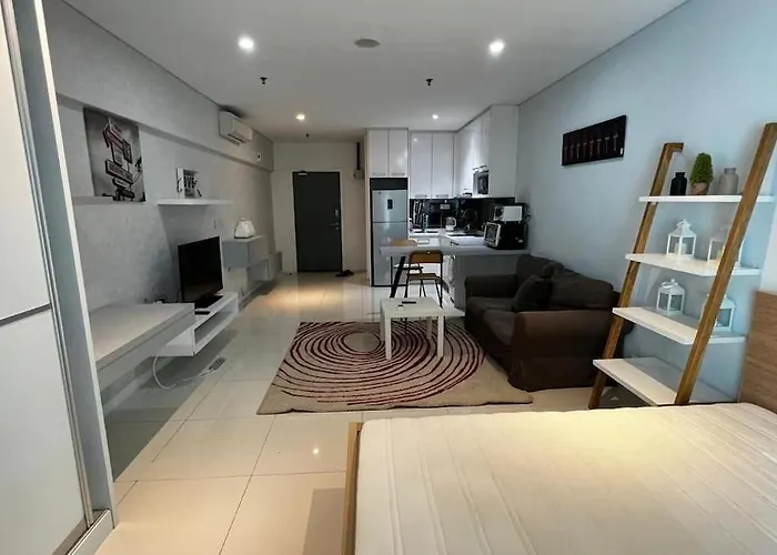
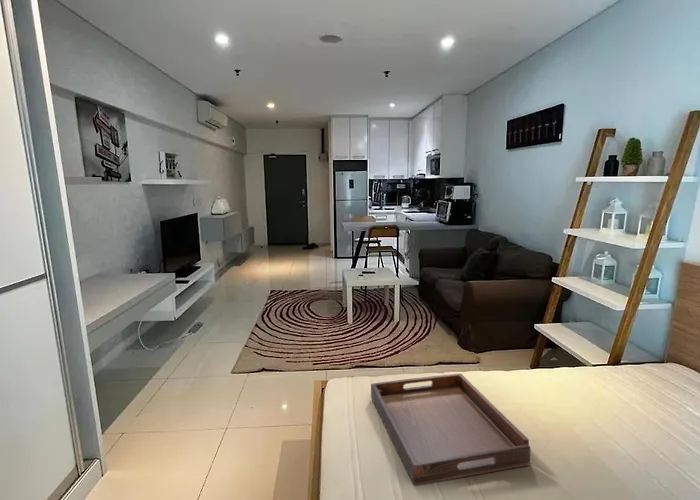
+ serving tray (441, 418)
